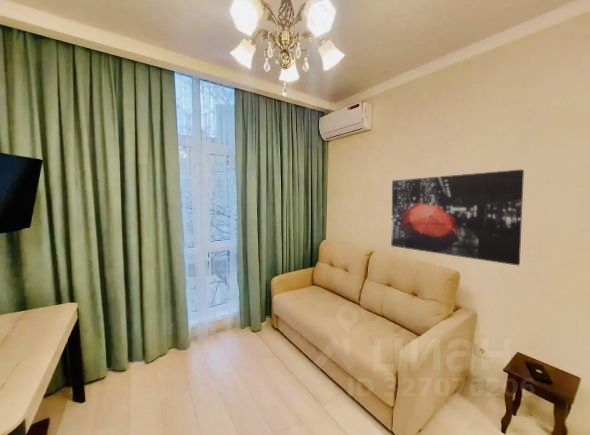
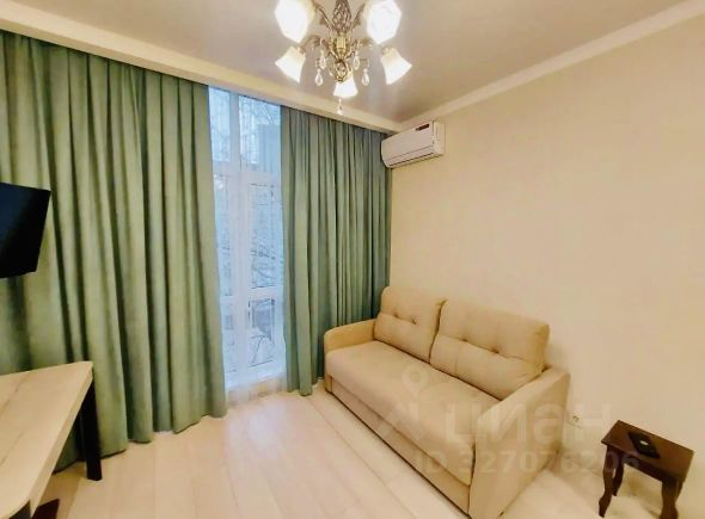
- wall art (444, 215)
